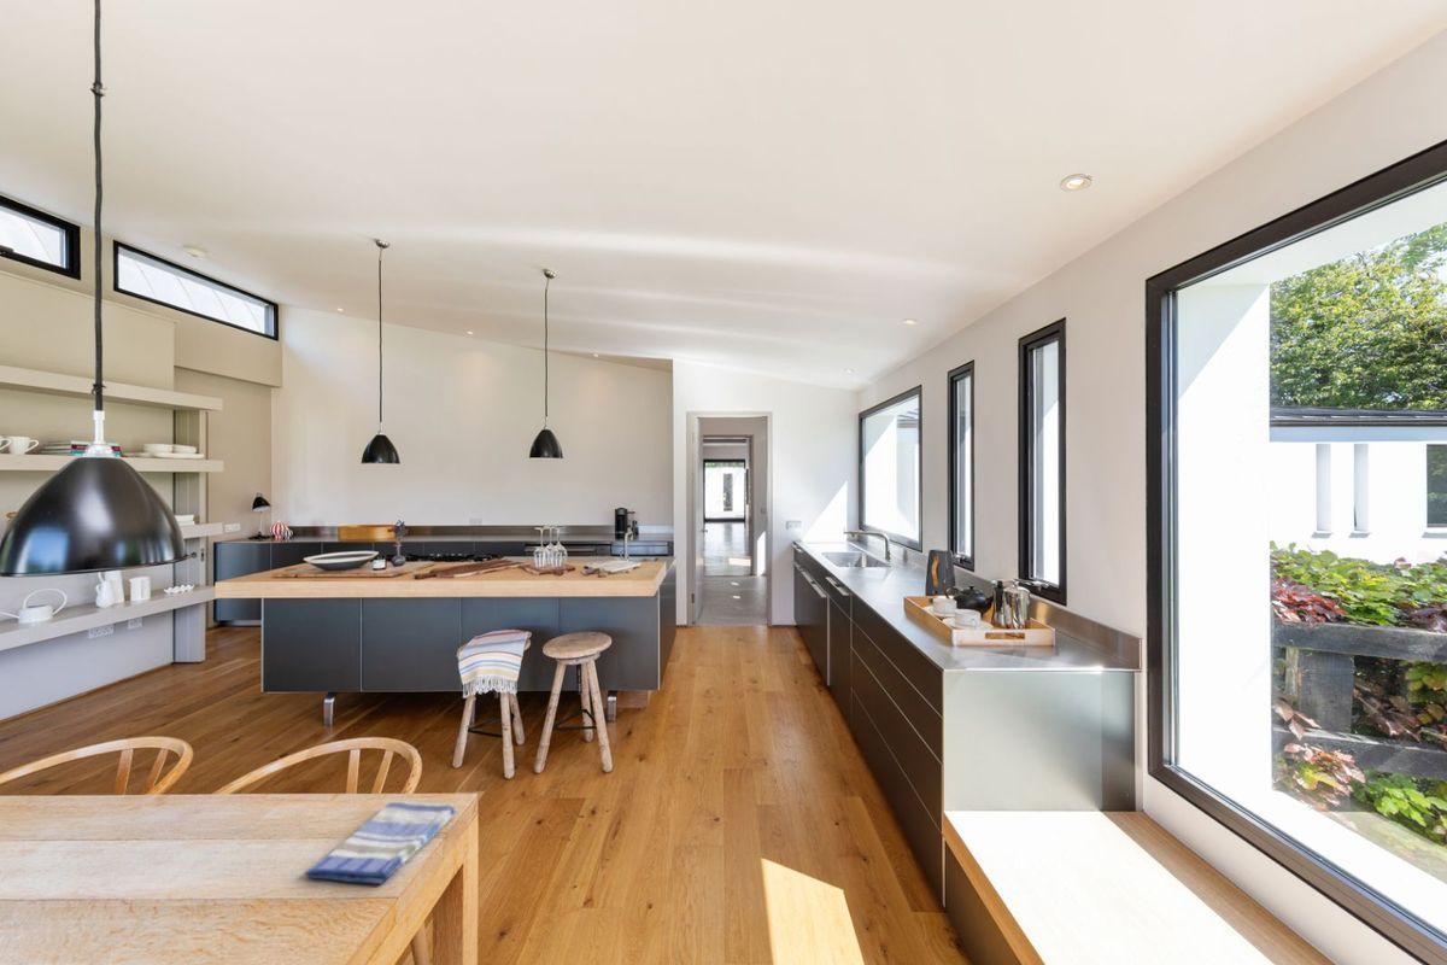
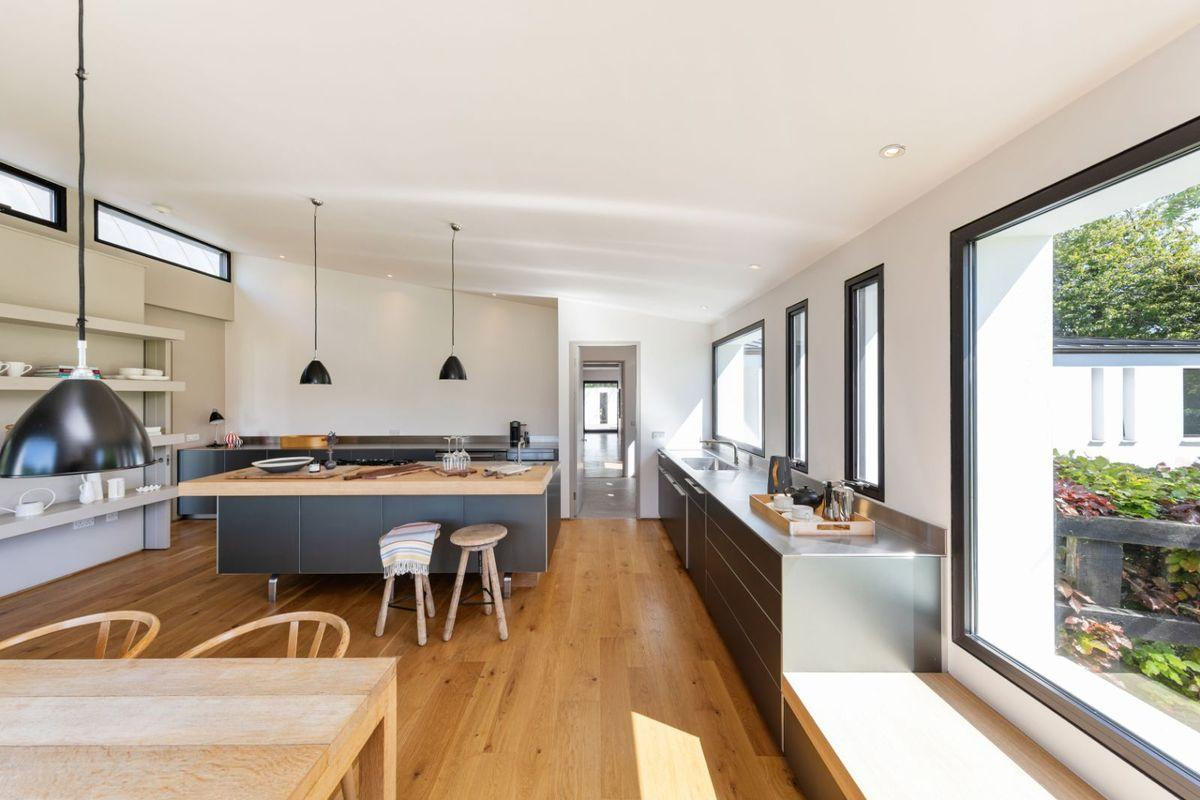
- dish towel (387, 837)
